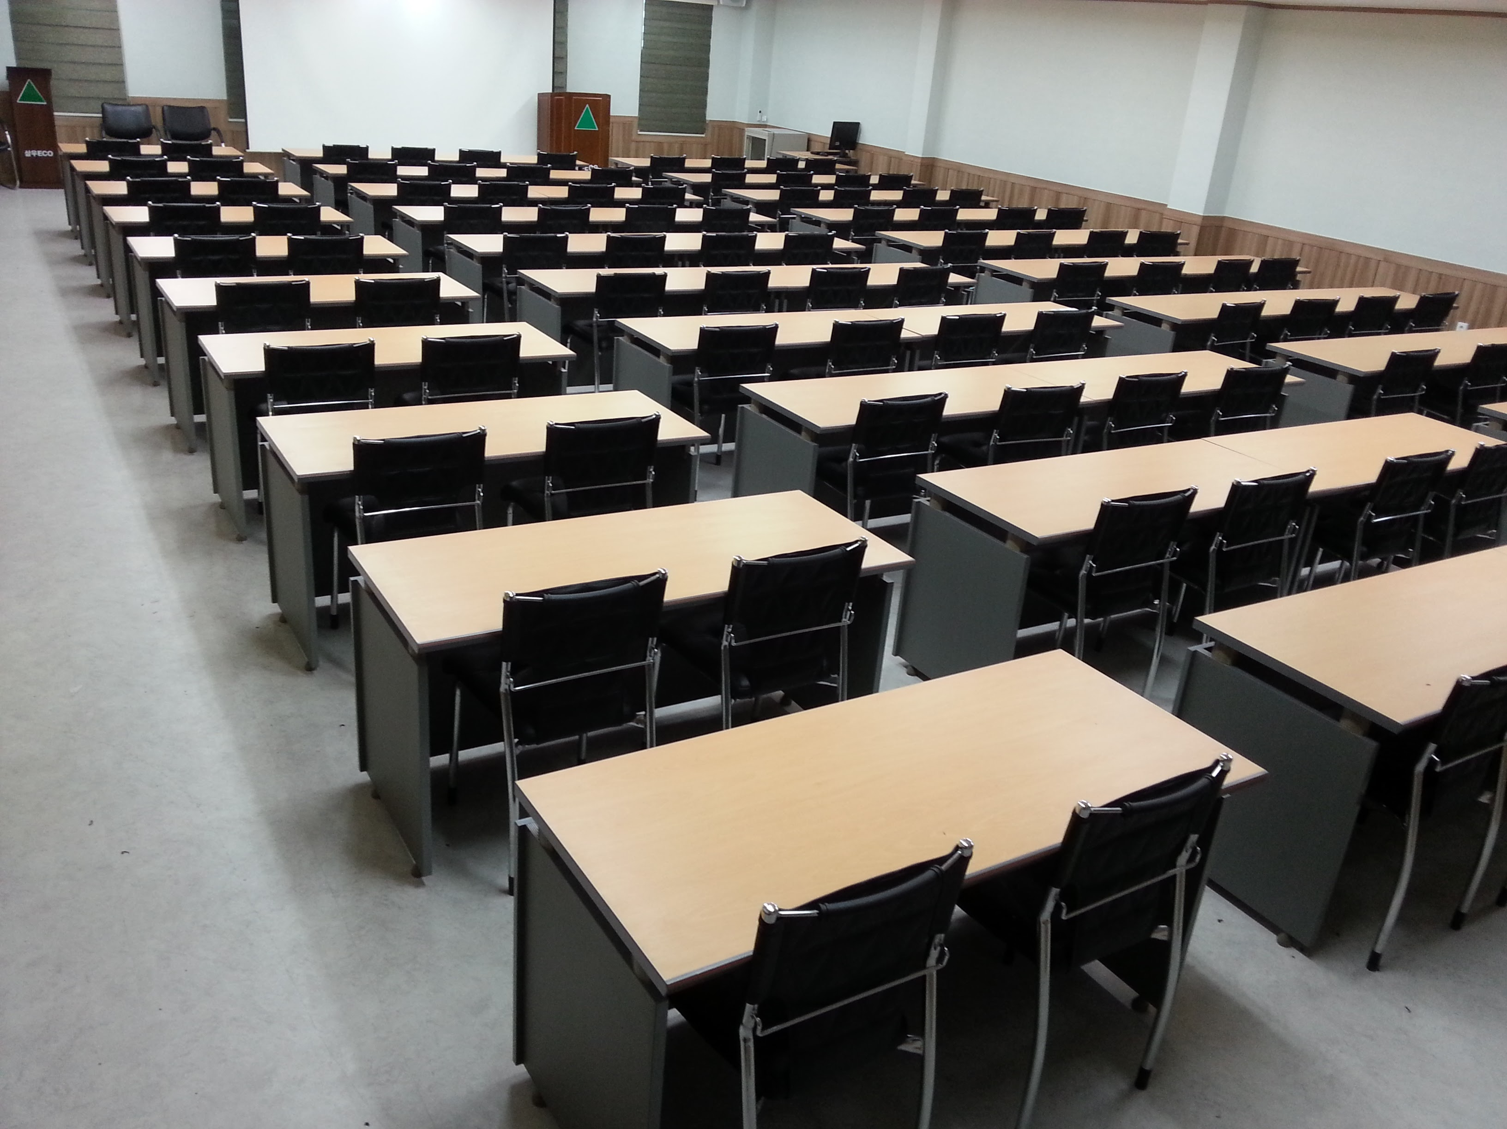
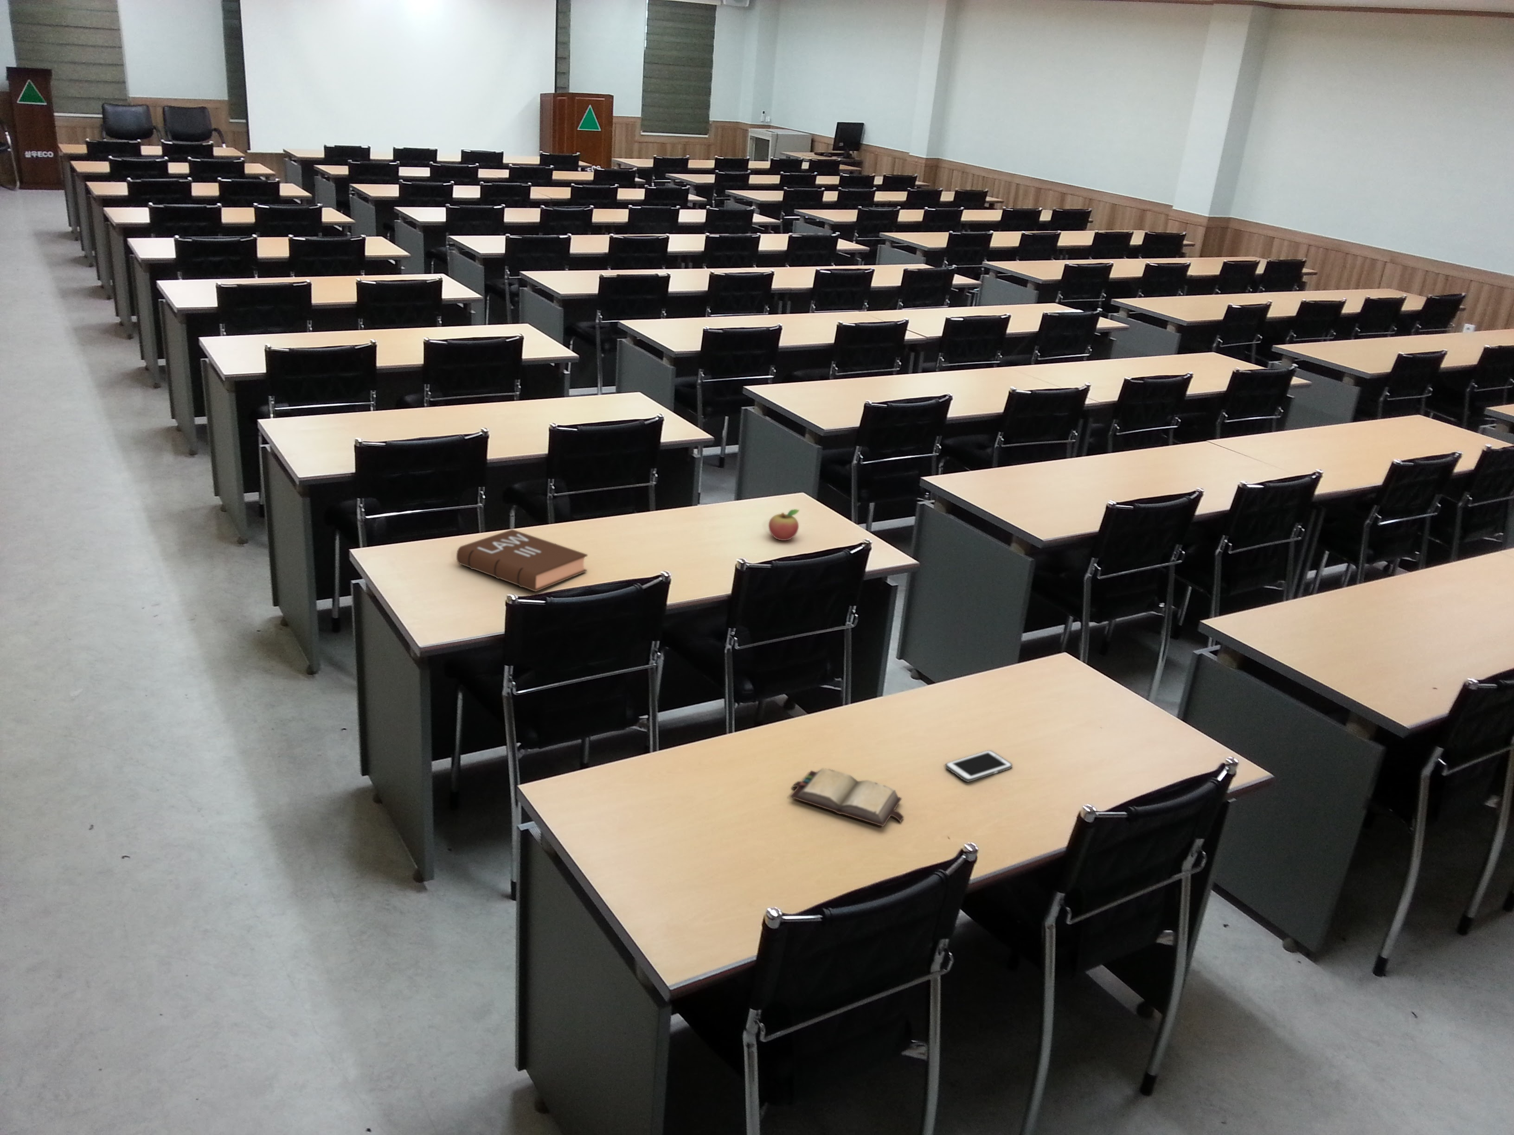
+ cell phone (979, 765)
+ book (521, 559)
+ fruit (783, 523)
+ hardback book (848, 795)
